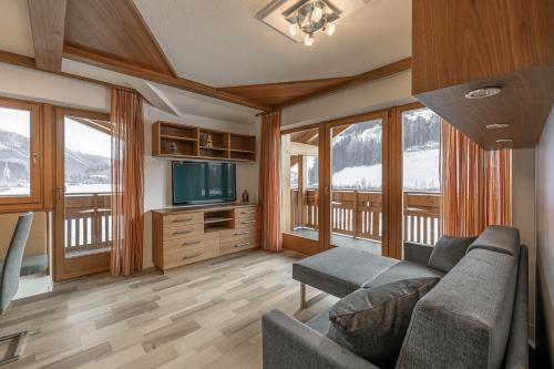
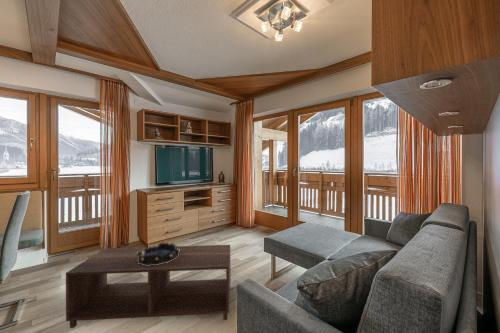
+ coffee table (160, 280)
+ decorative bowl (158, 252)
